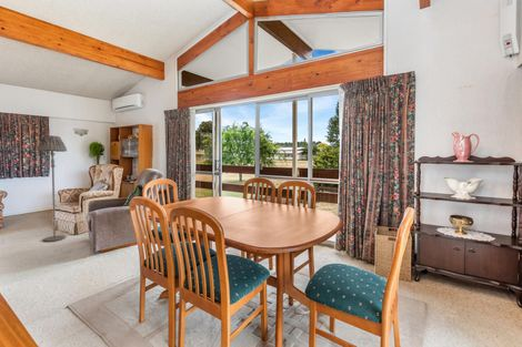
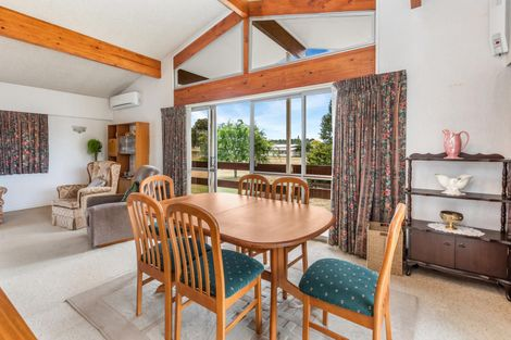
- floor lamp (53, 187)
